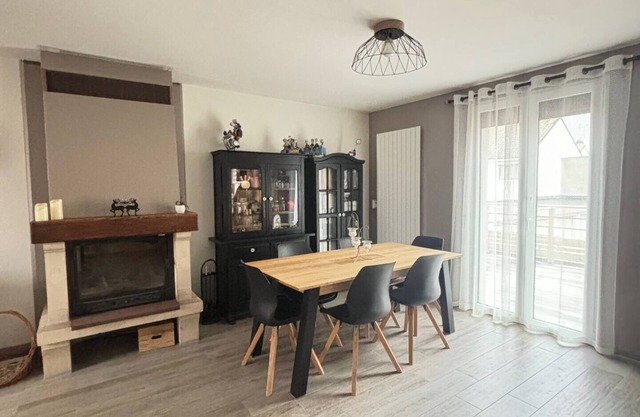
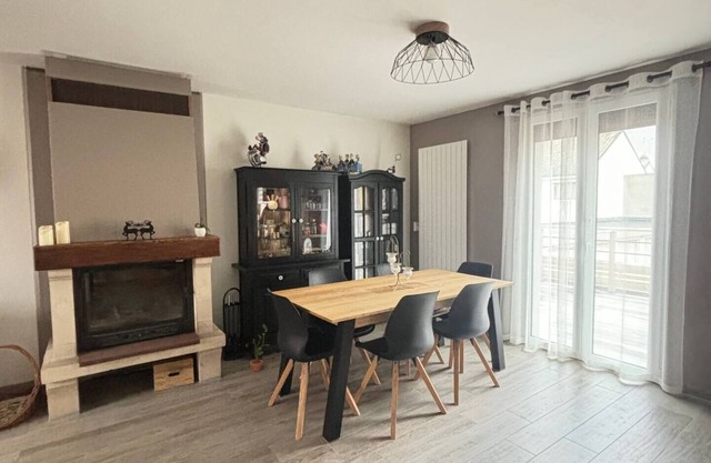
+ potted plant (258, 348)
